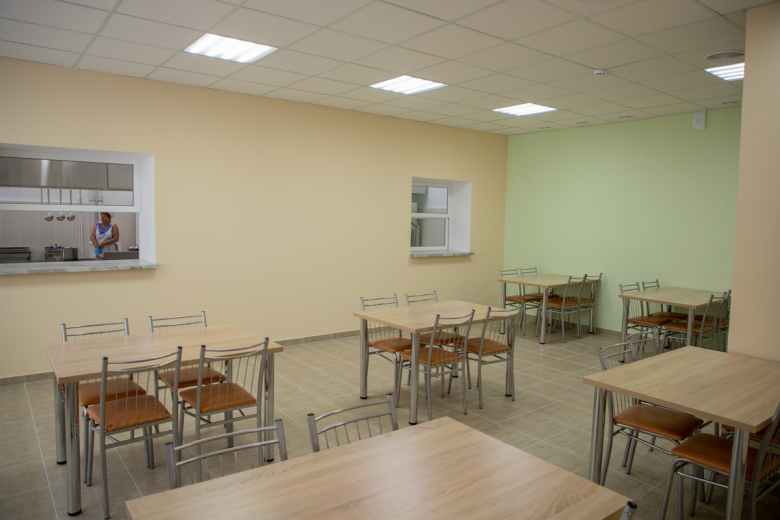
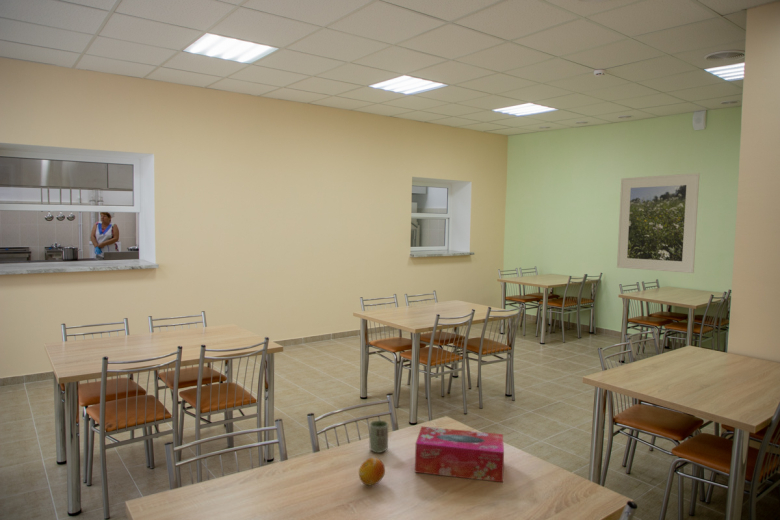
+ tissue box (459, 452)
+ cup (378, 436)
+ fruit (371, 471)
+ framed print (655, 223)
